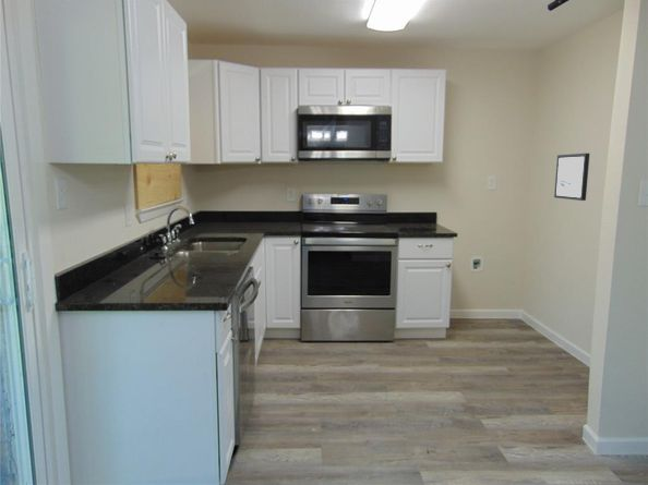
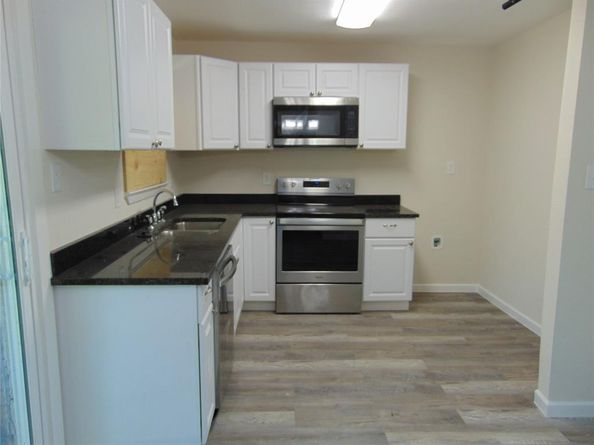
- wall art (571, 177)
